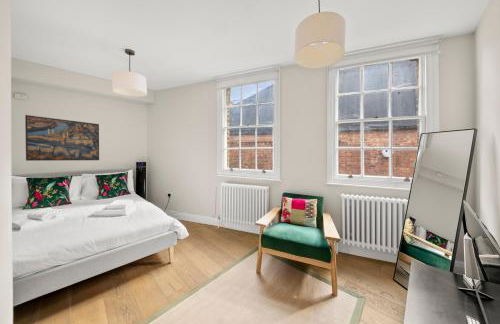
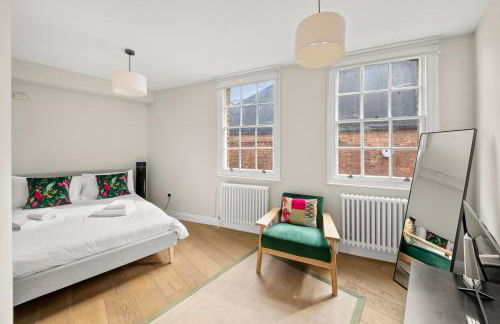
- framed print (66, 140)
